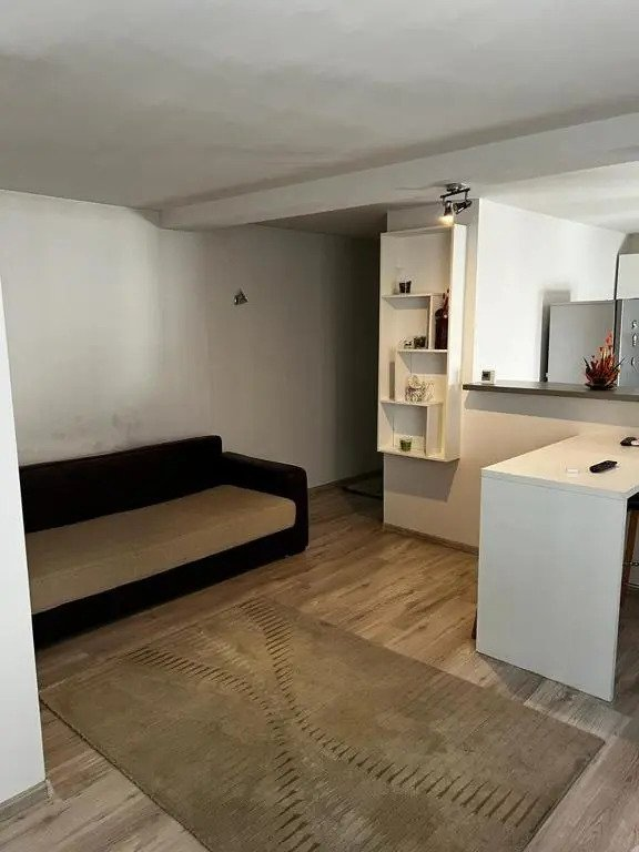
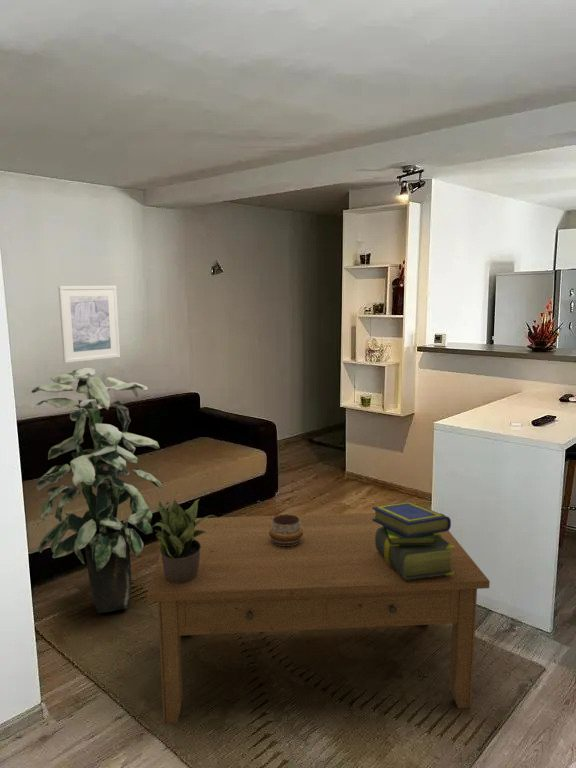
+ coffee table (311, 606)
+ stack of books (410, 535)
+ indoor plant (95, 487)
+ potted plant (185, 533)
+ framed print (90, 323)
+ decorative bowl (286, 529)
